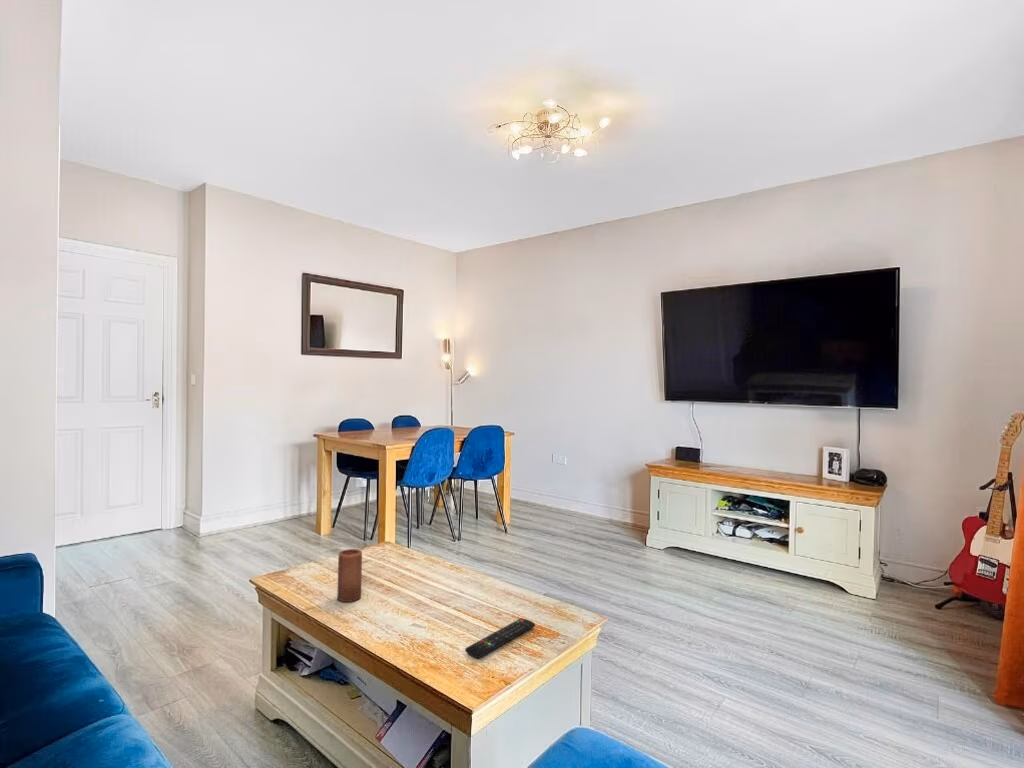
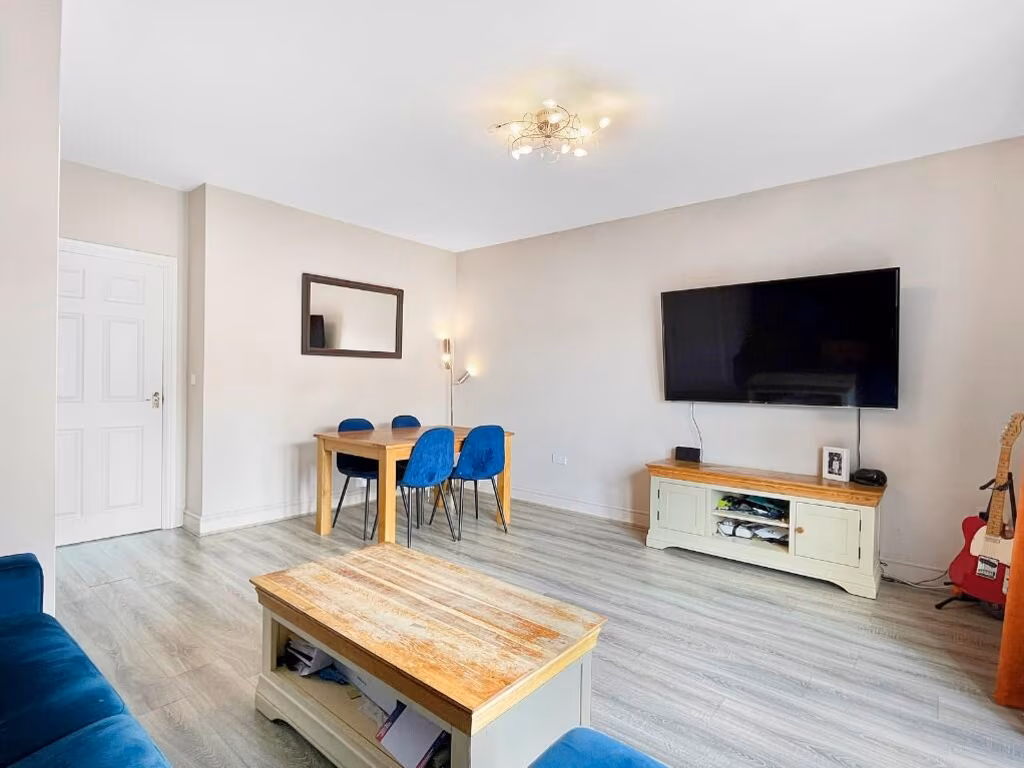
- candle (349, 574)
- remote control (502, 637)
